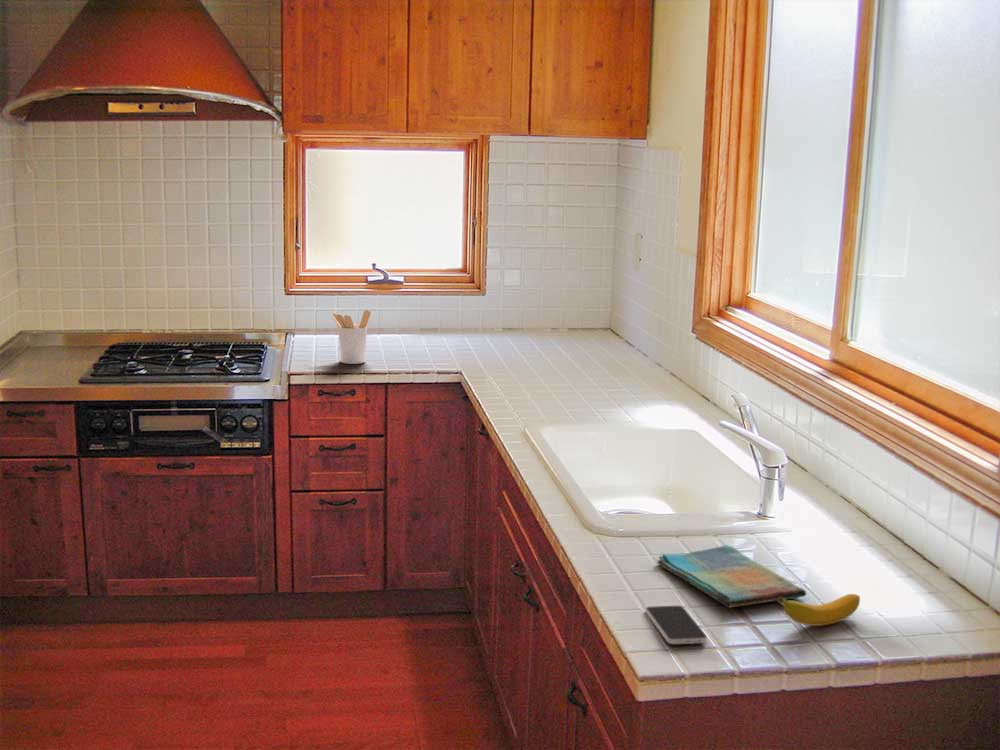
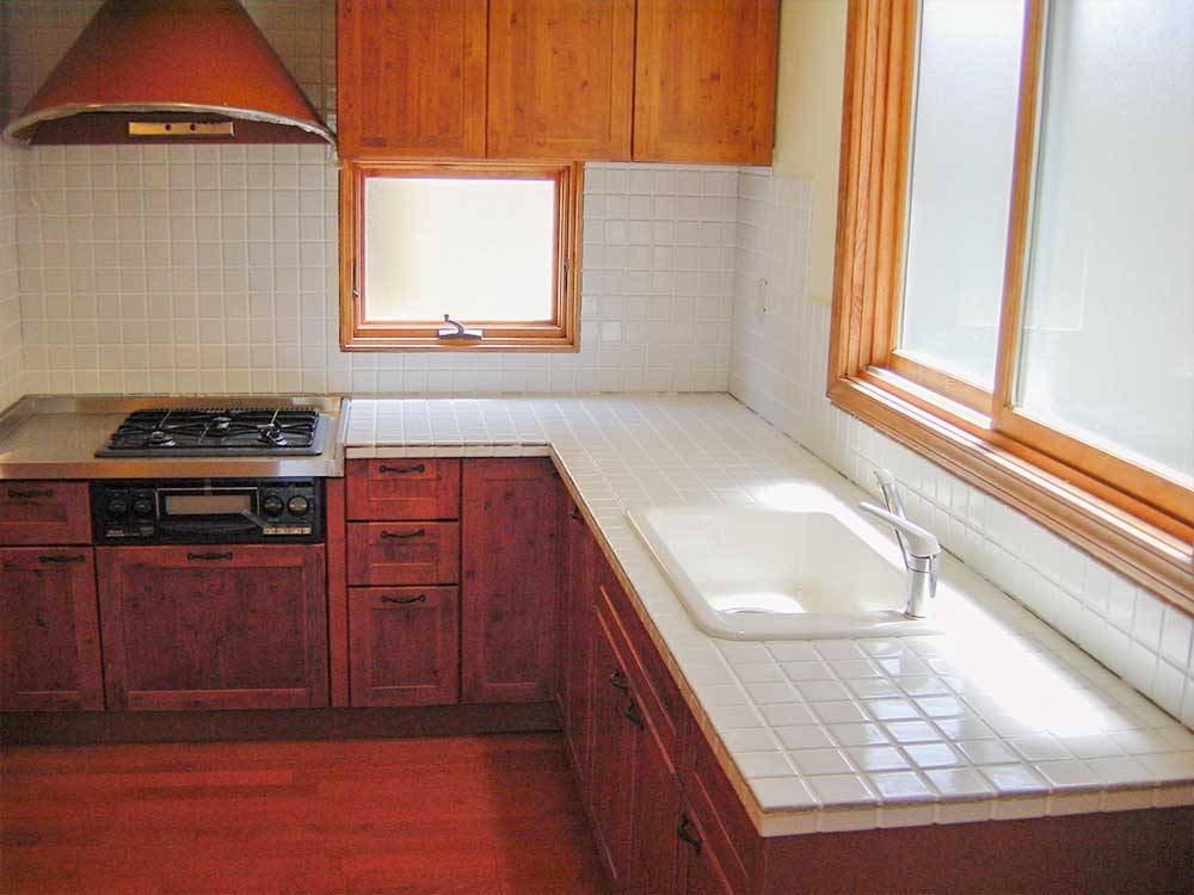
- utensil holder (349, 336)
- banana (819, 606)
- smartphone (675, 624)
- dish towel (729, 574)
